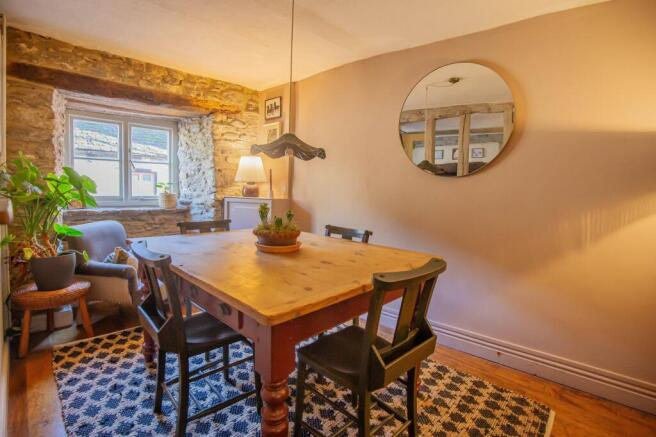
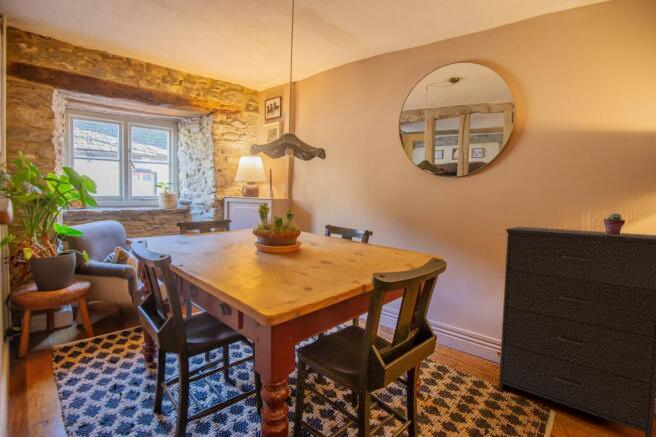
+ potted succulent (613, 223)
+ dresser (574, 317)
